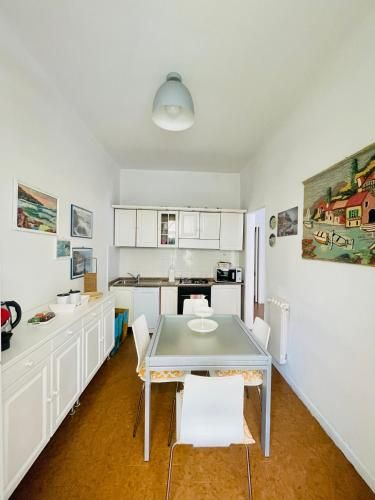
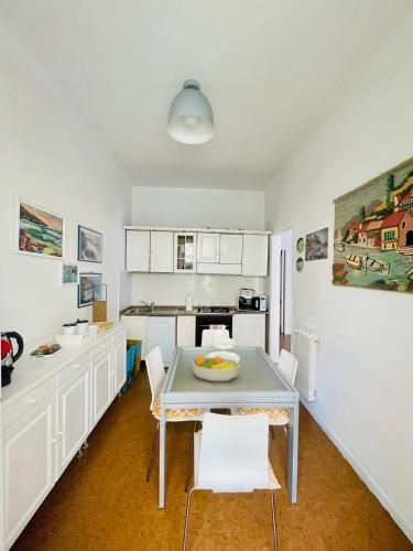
+ fruit bowl (215, 366)
